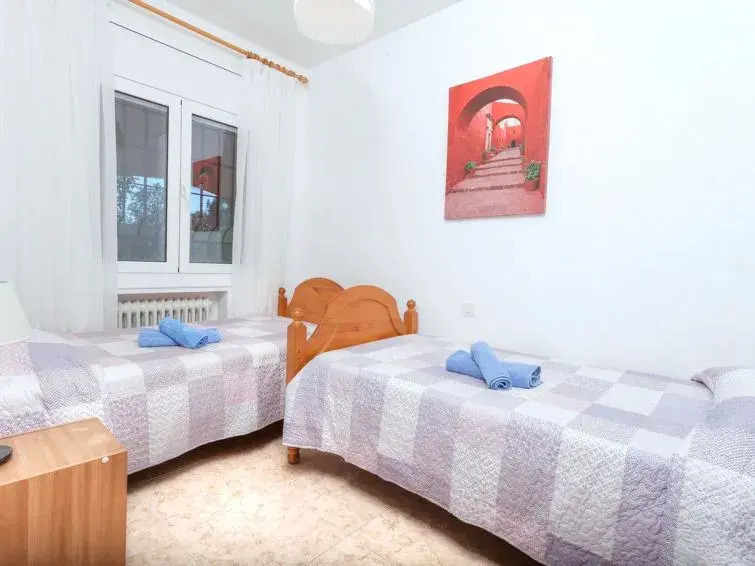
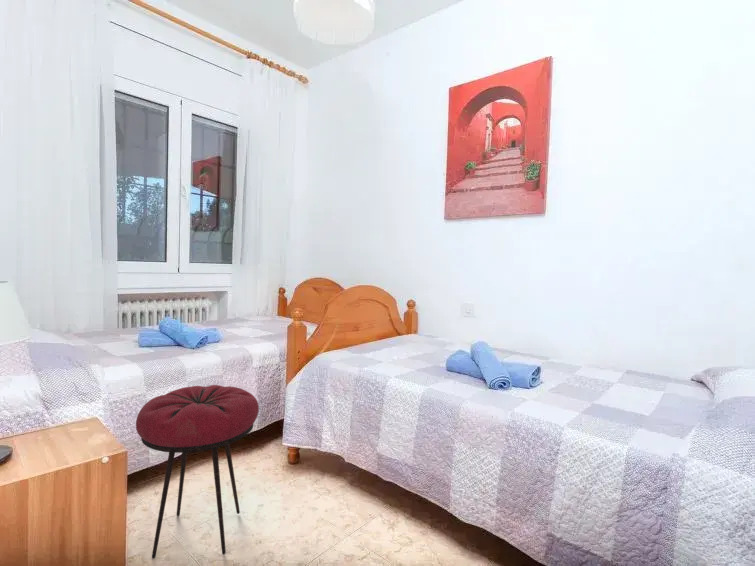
+ stool (213, 465)
